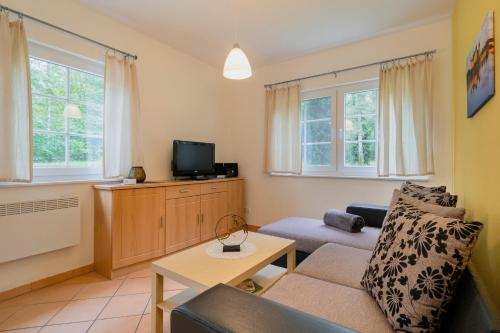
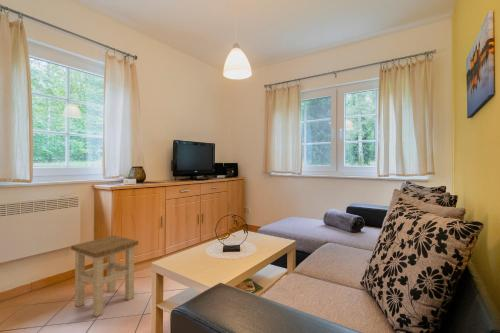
+ stool (107, 272)
